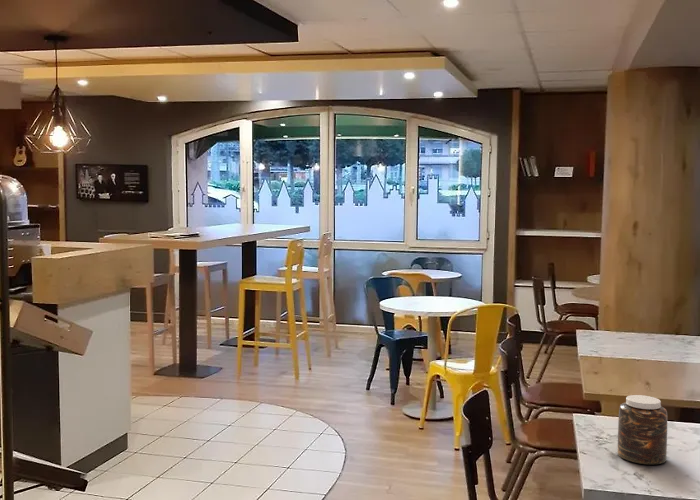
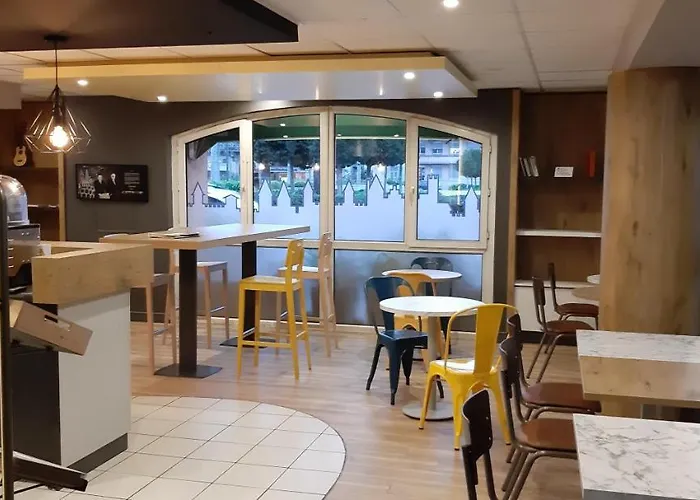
- jar (642, 428)
